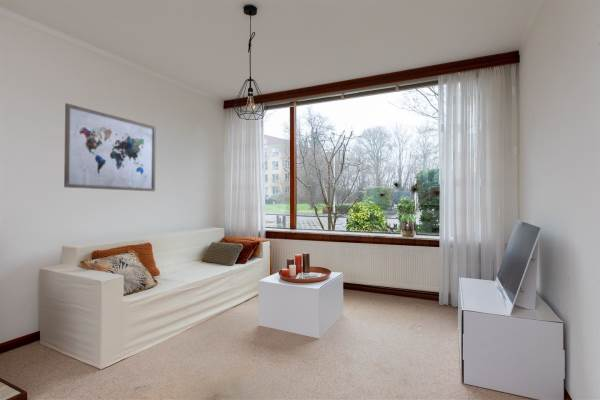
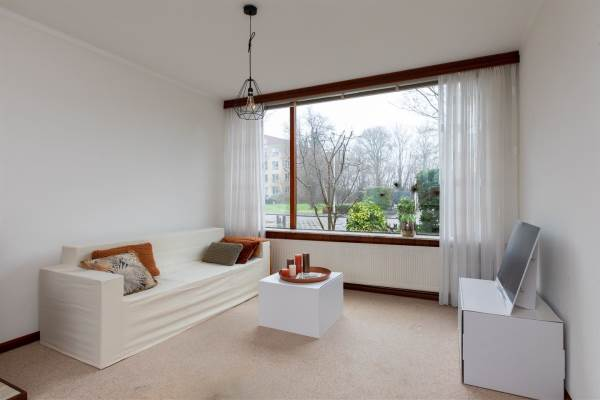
- wall art (115, 153)
